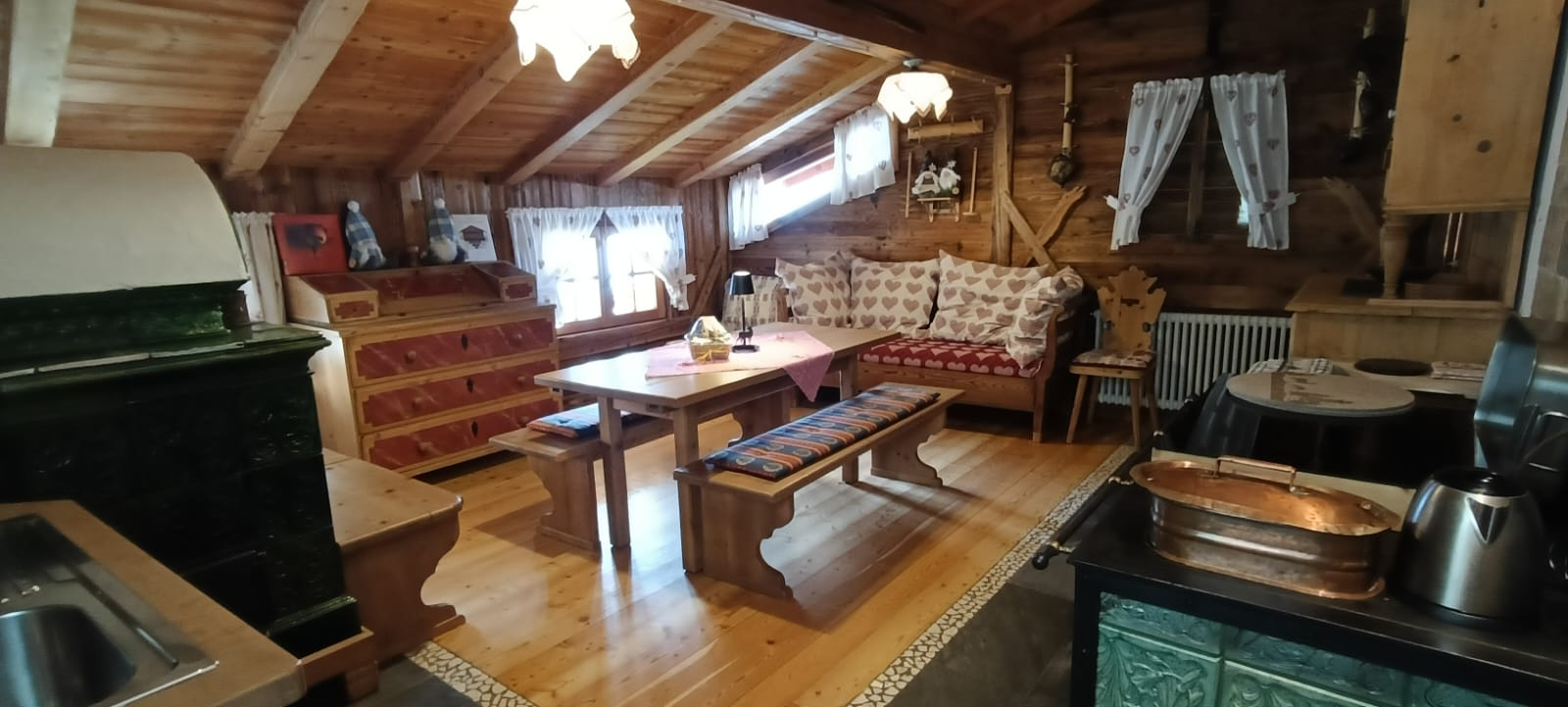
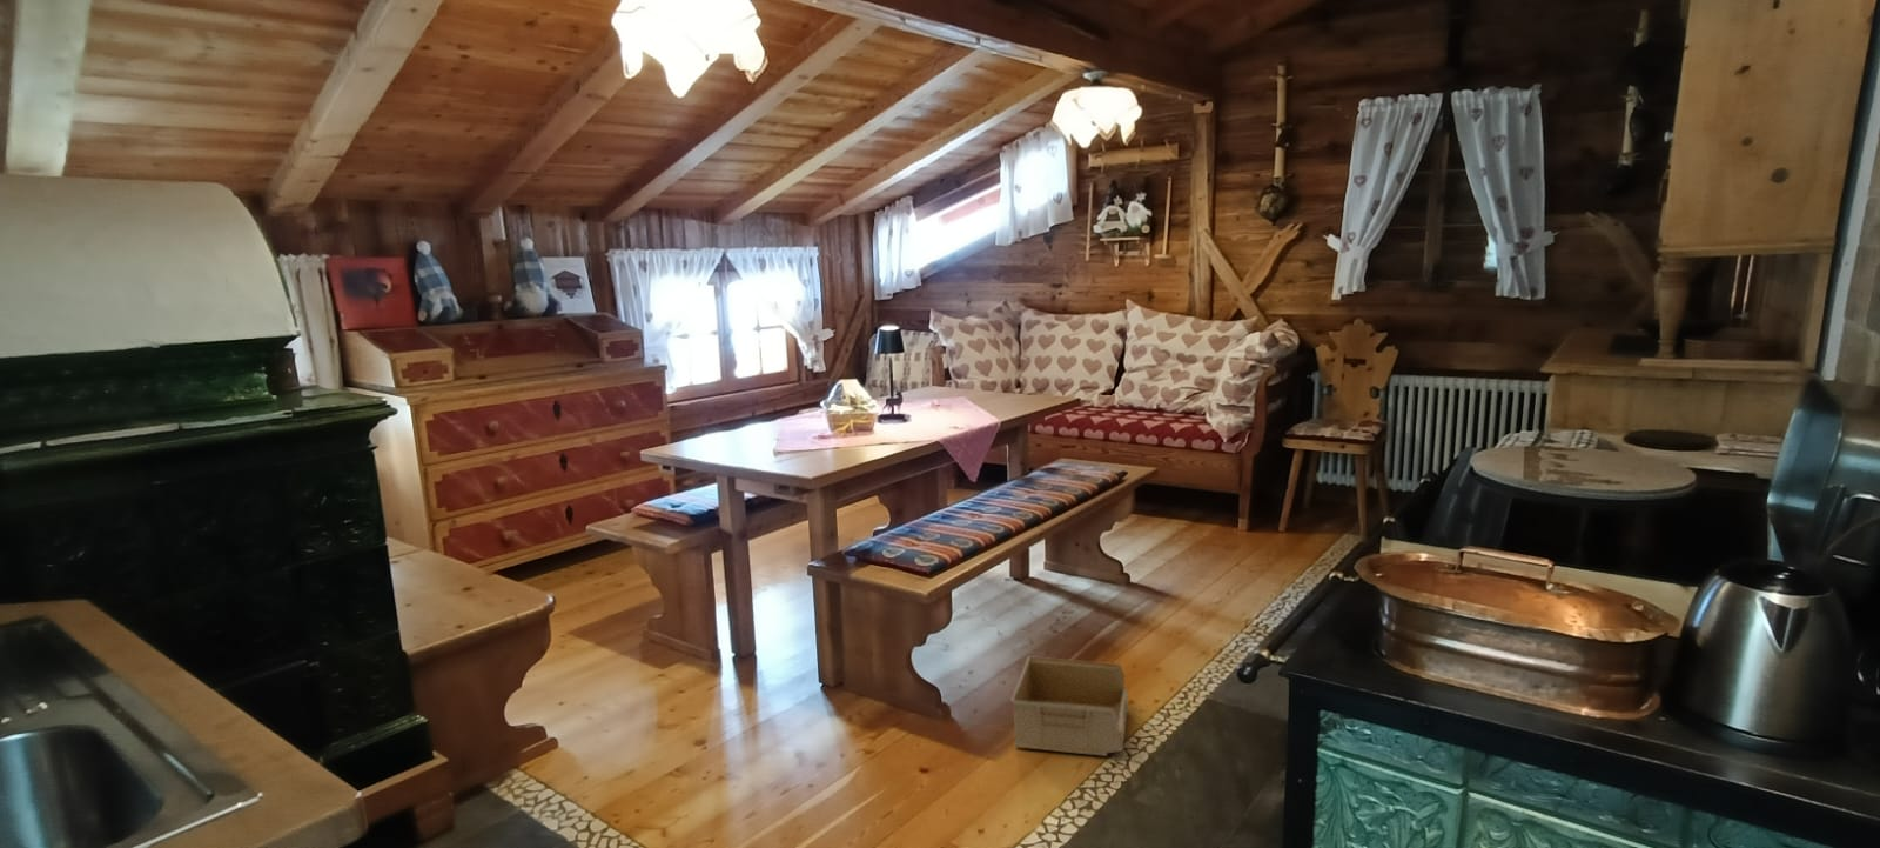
+ storage bin (1072, 703)
